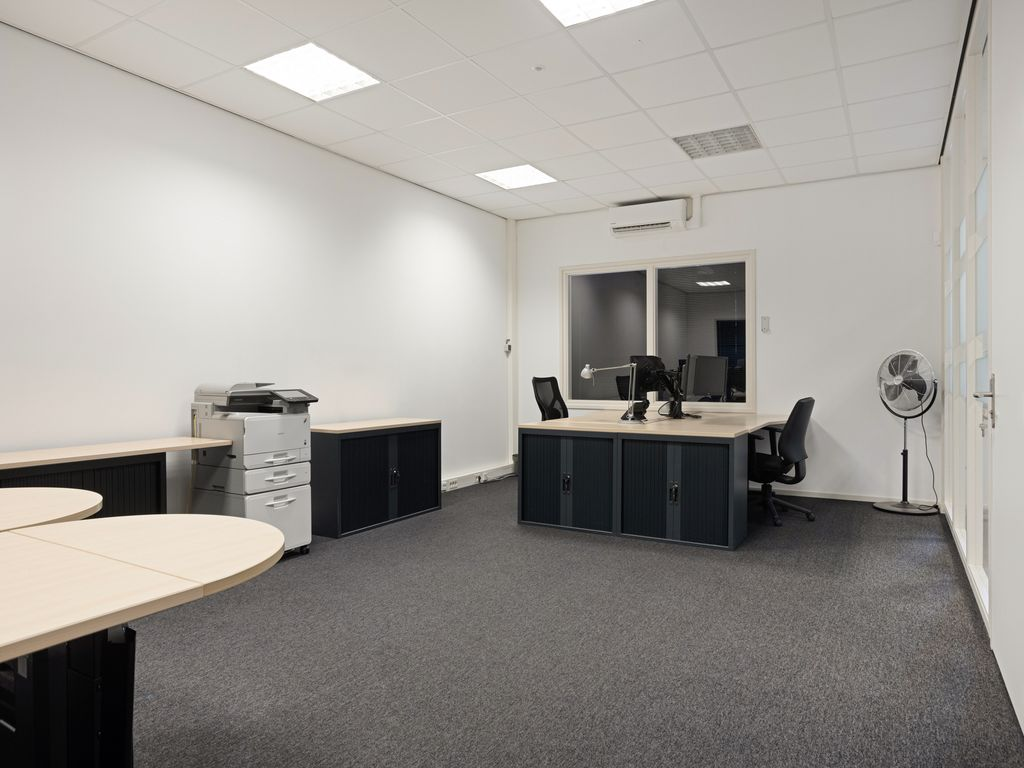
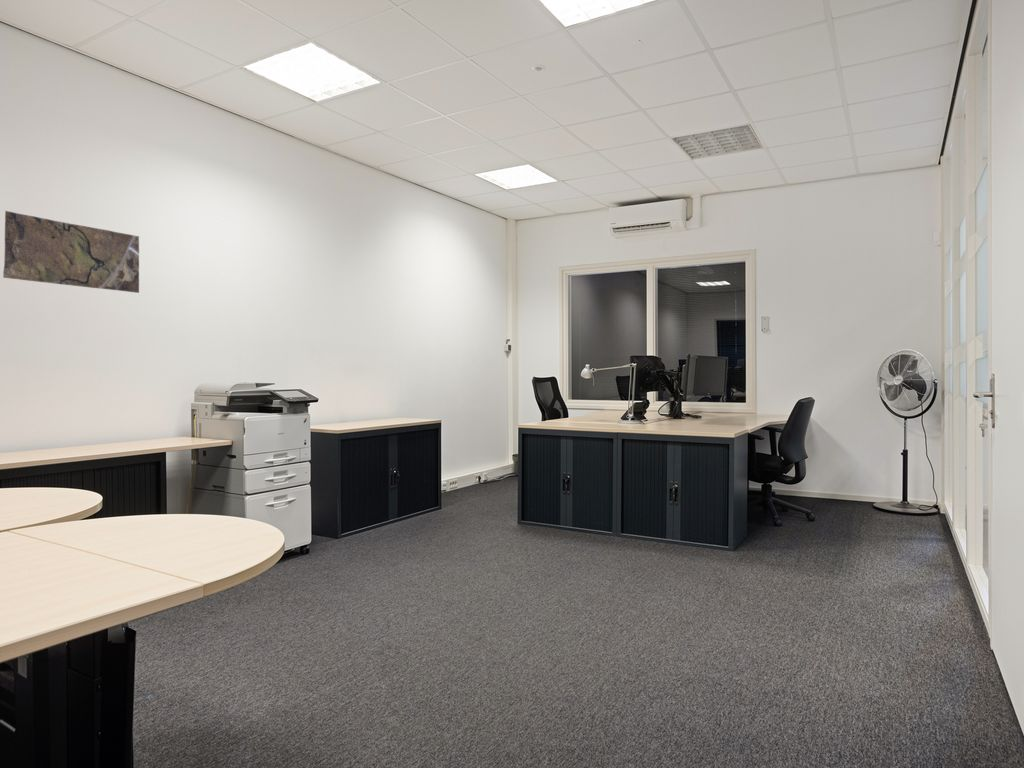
+ map (76, 255)
